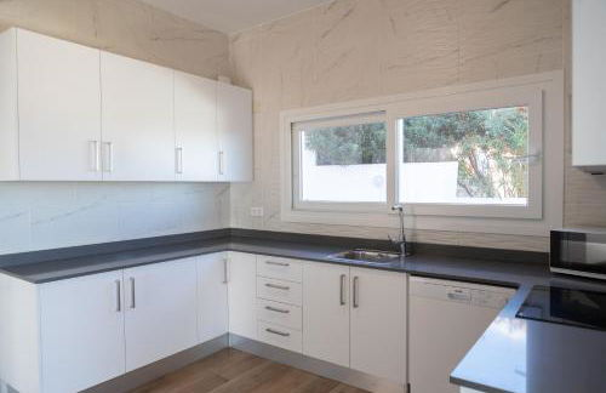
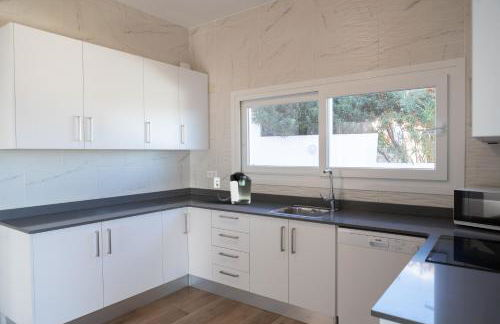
+ coffee maker (234, 187)
